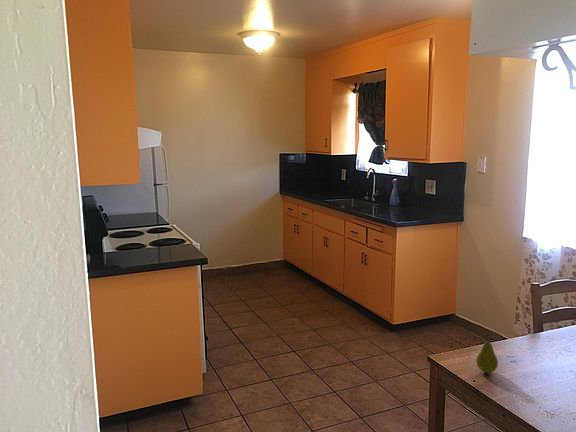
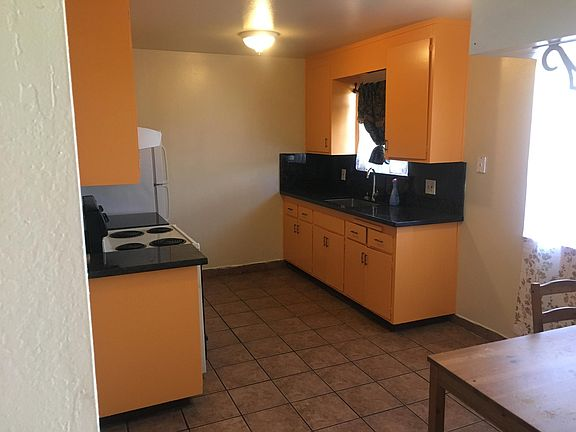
- fruit (487, 354)
